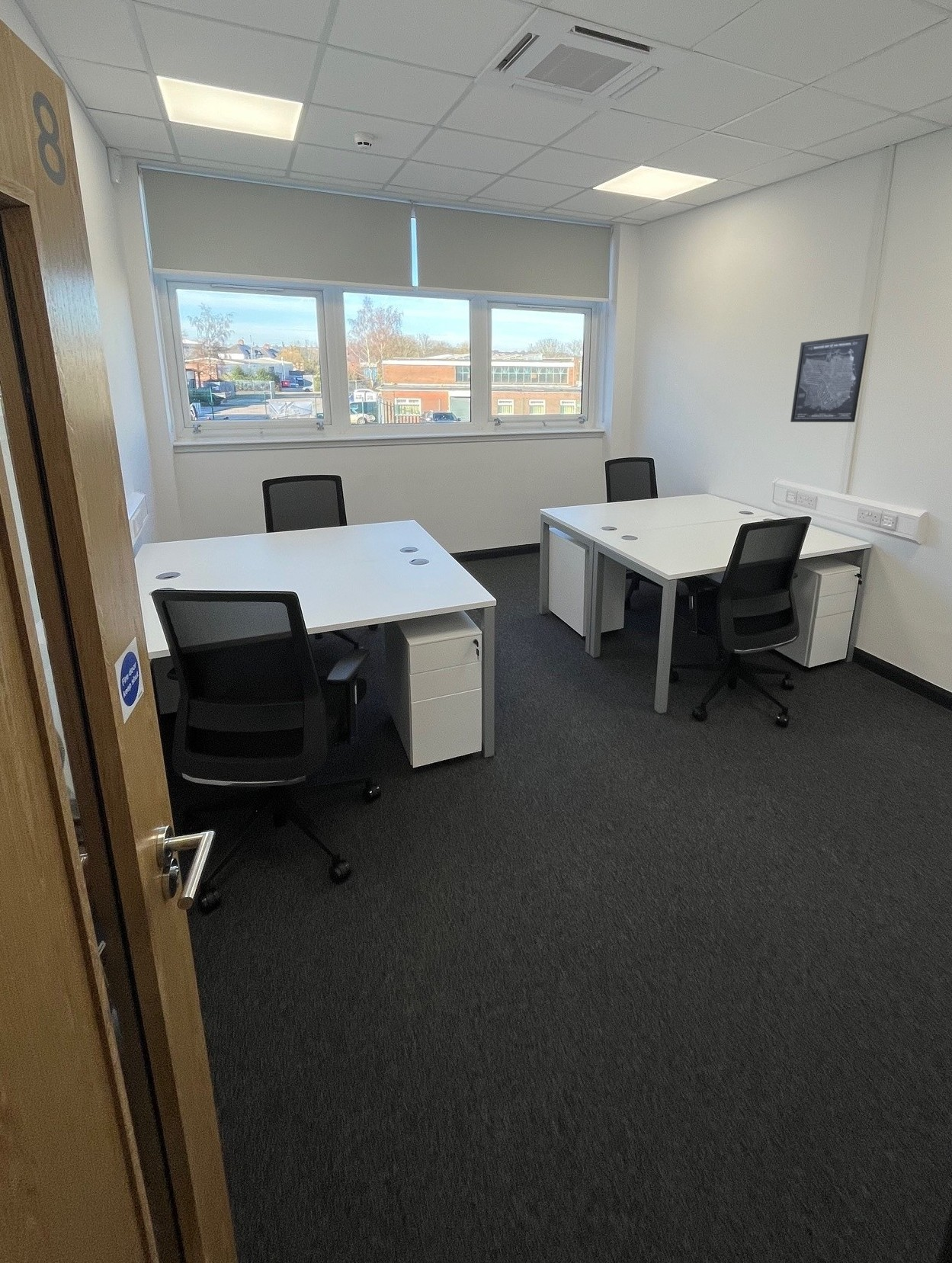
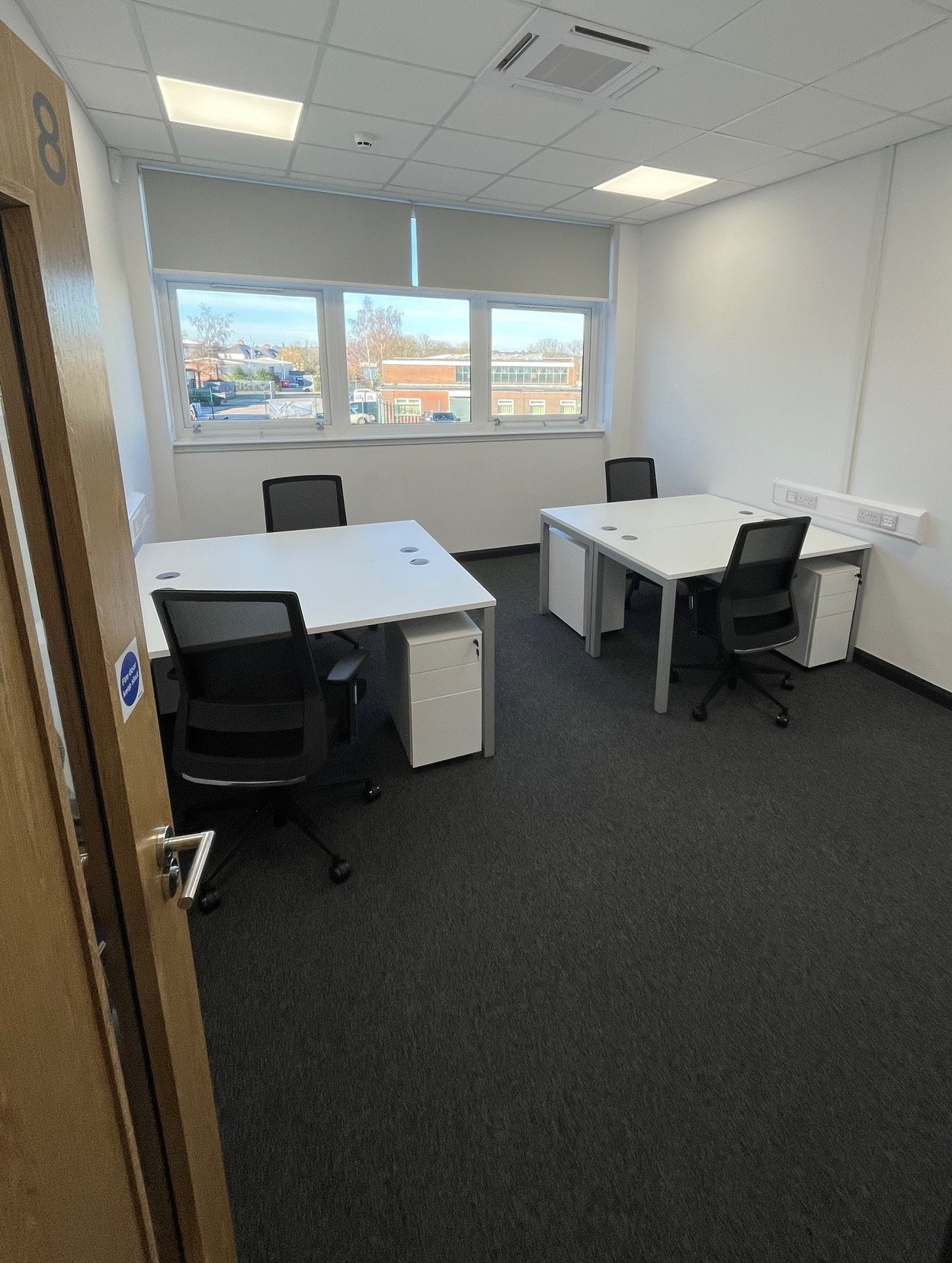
- wall art (826, 380)
